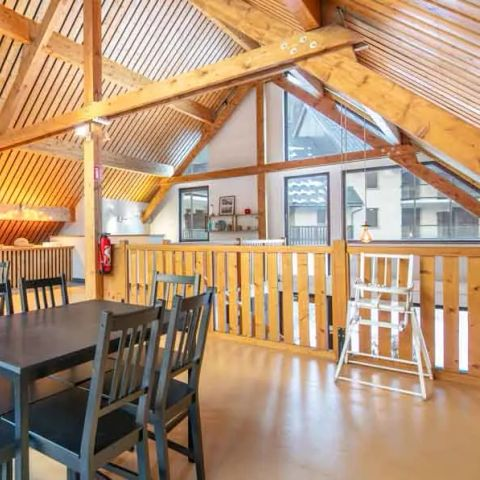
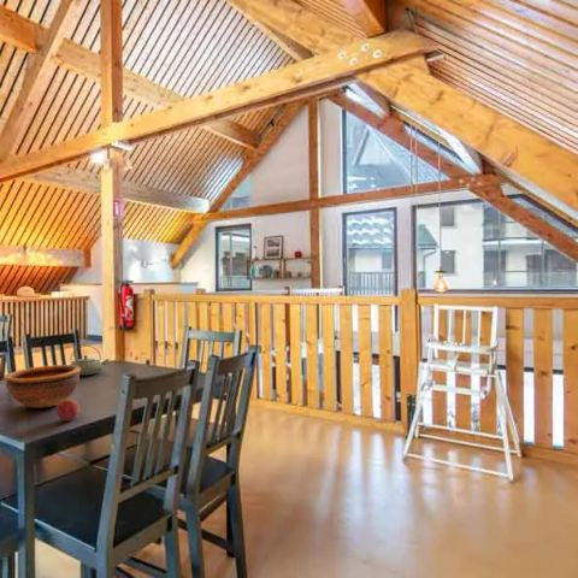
+ fruit (67, 409)
+ teapot (88, 359)
+ bowl (43, 388)
